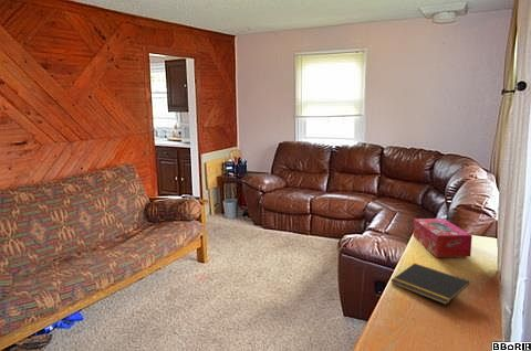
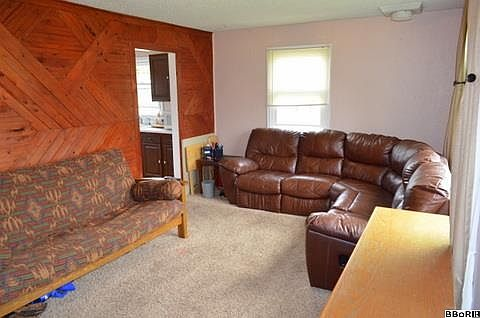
- tissue box (440, 236)
- notepad (428, 281)
